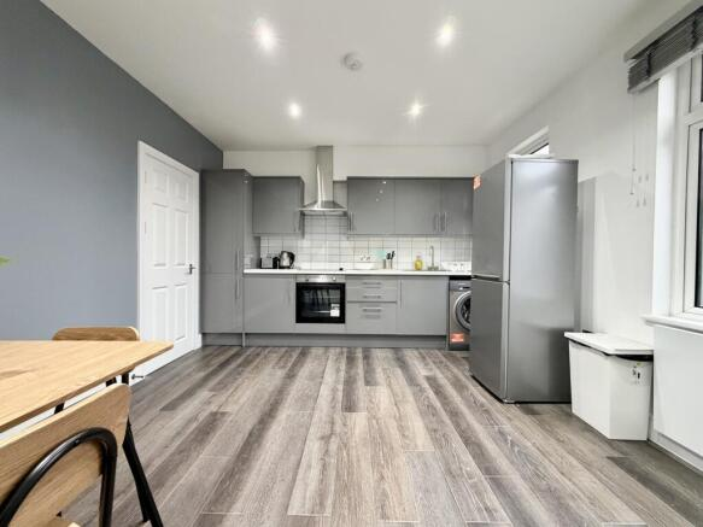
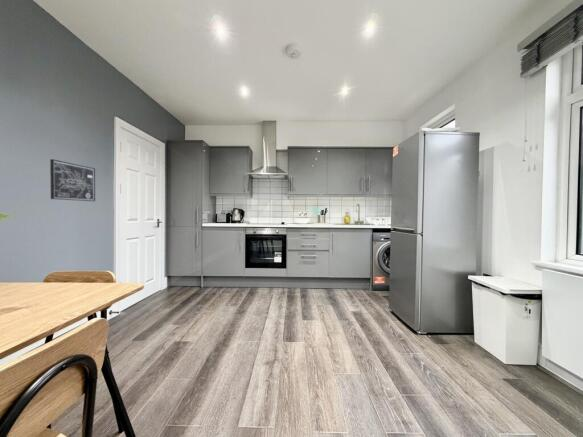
+ wall art (74, 182)
